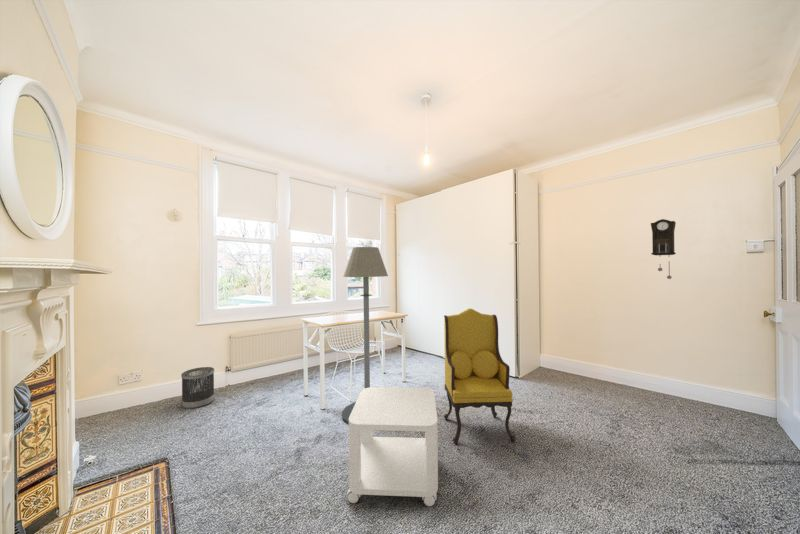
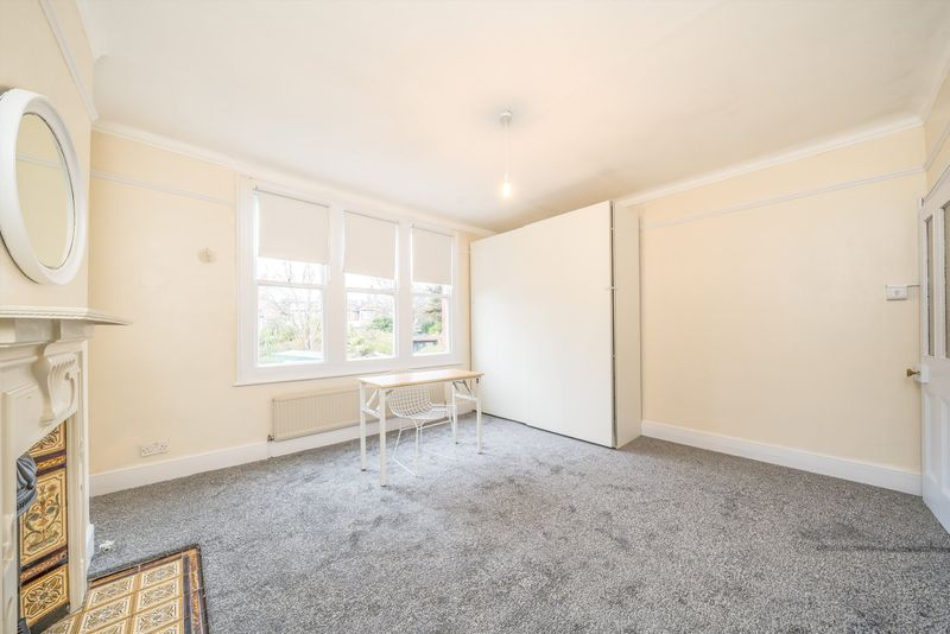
- pendulum clock (663, 249)
- wastebasket (198, 386)
- side table (395, 440)
- armchair (476, 370)
- floor lamp (366, 330)
